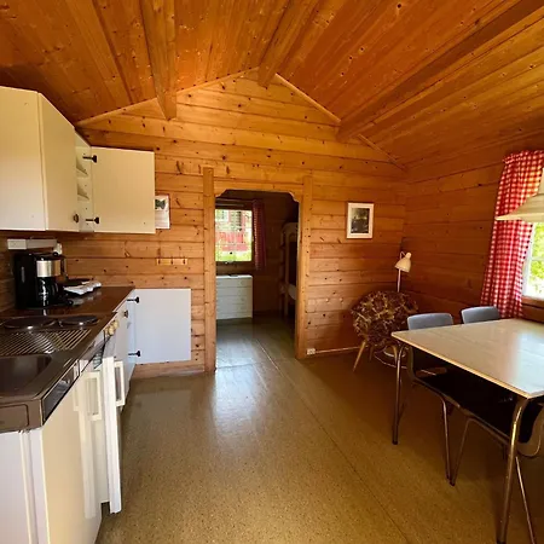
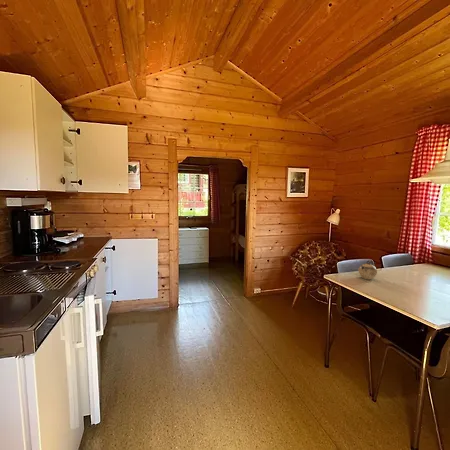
+ teapot (367, 269)
